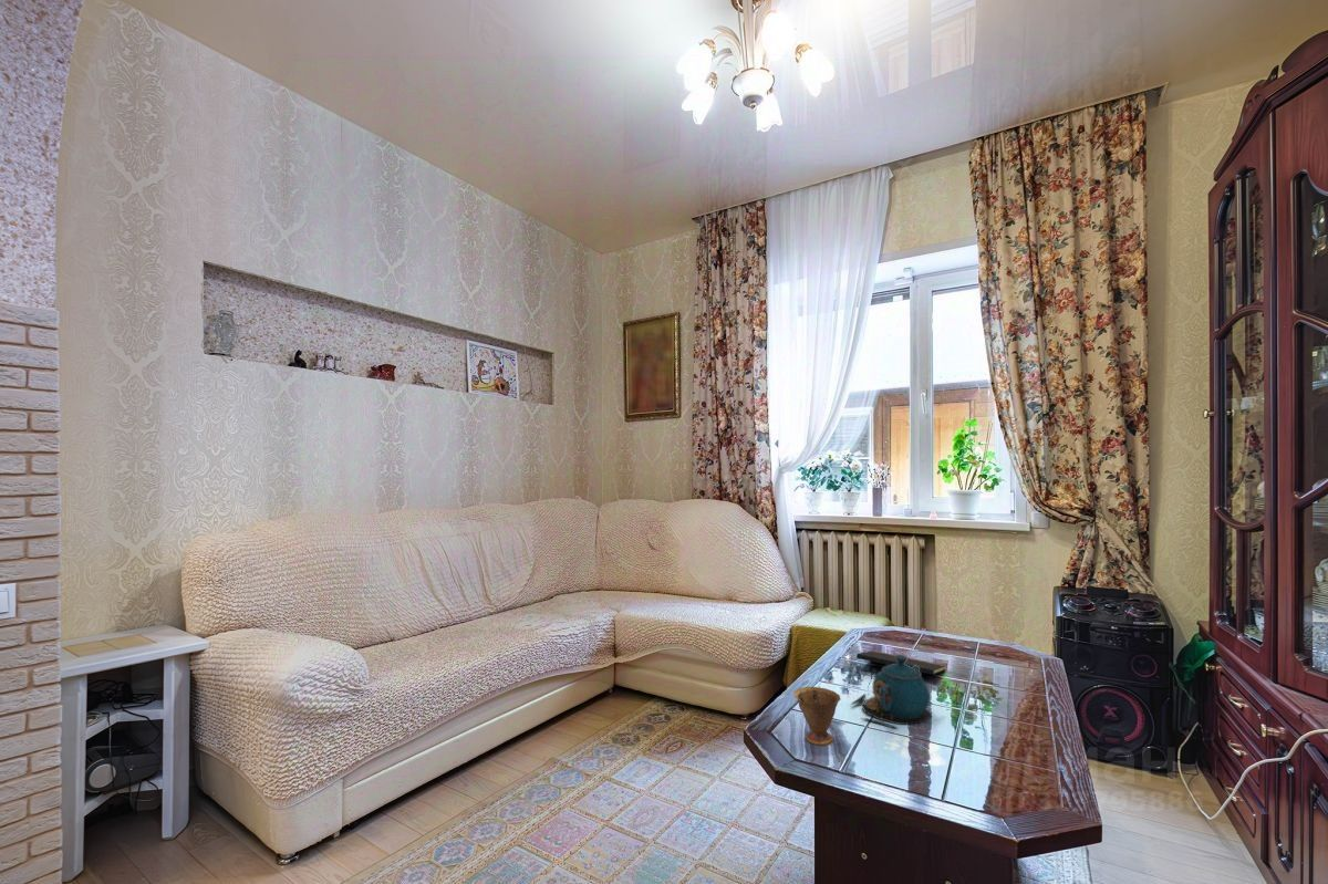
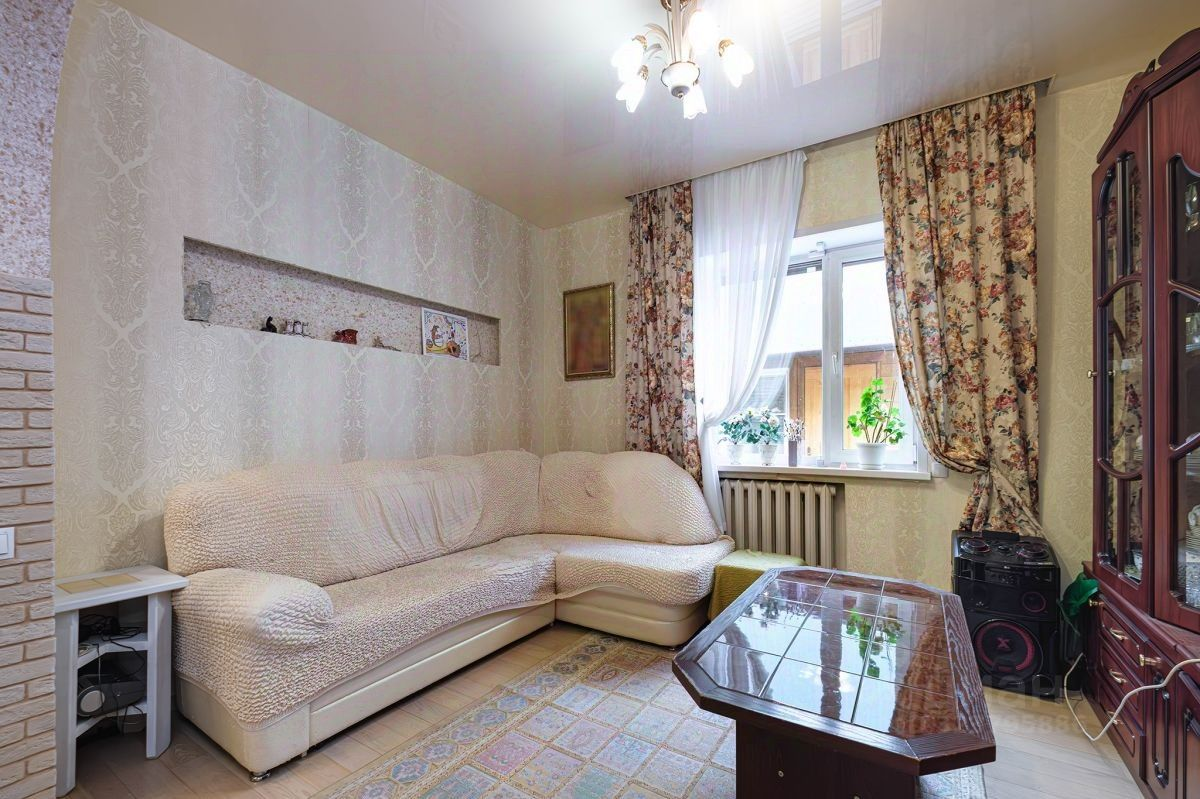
- notepad (904, 663)
- teacup (815, 715)
- teapot (896, 684)
